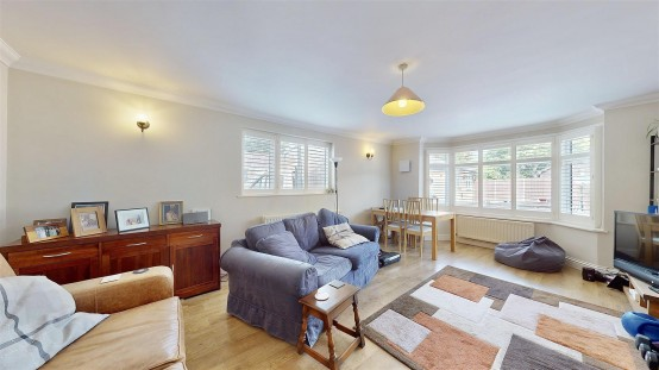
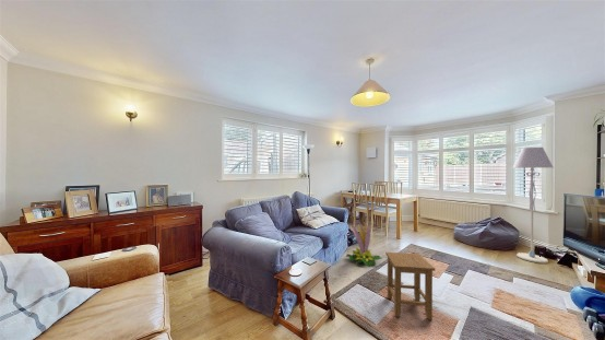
+ stool (407, 285)
+ floor lamp (532, 203)
+ decorative plant (364, 239)
